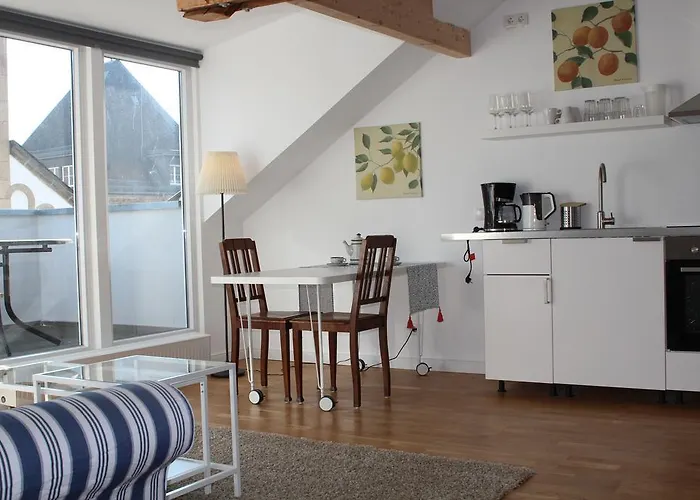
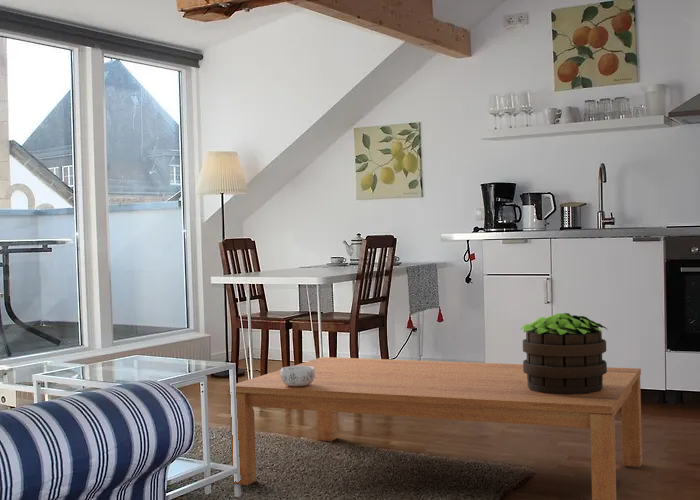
+ decorative bowl (296, 376)
+ coffee table (440, 418)
+ potted plant (563, 350)
